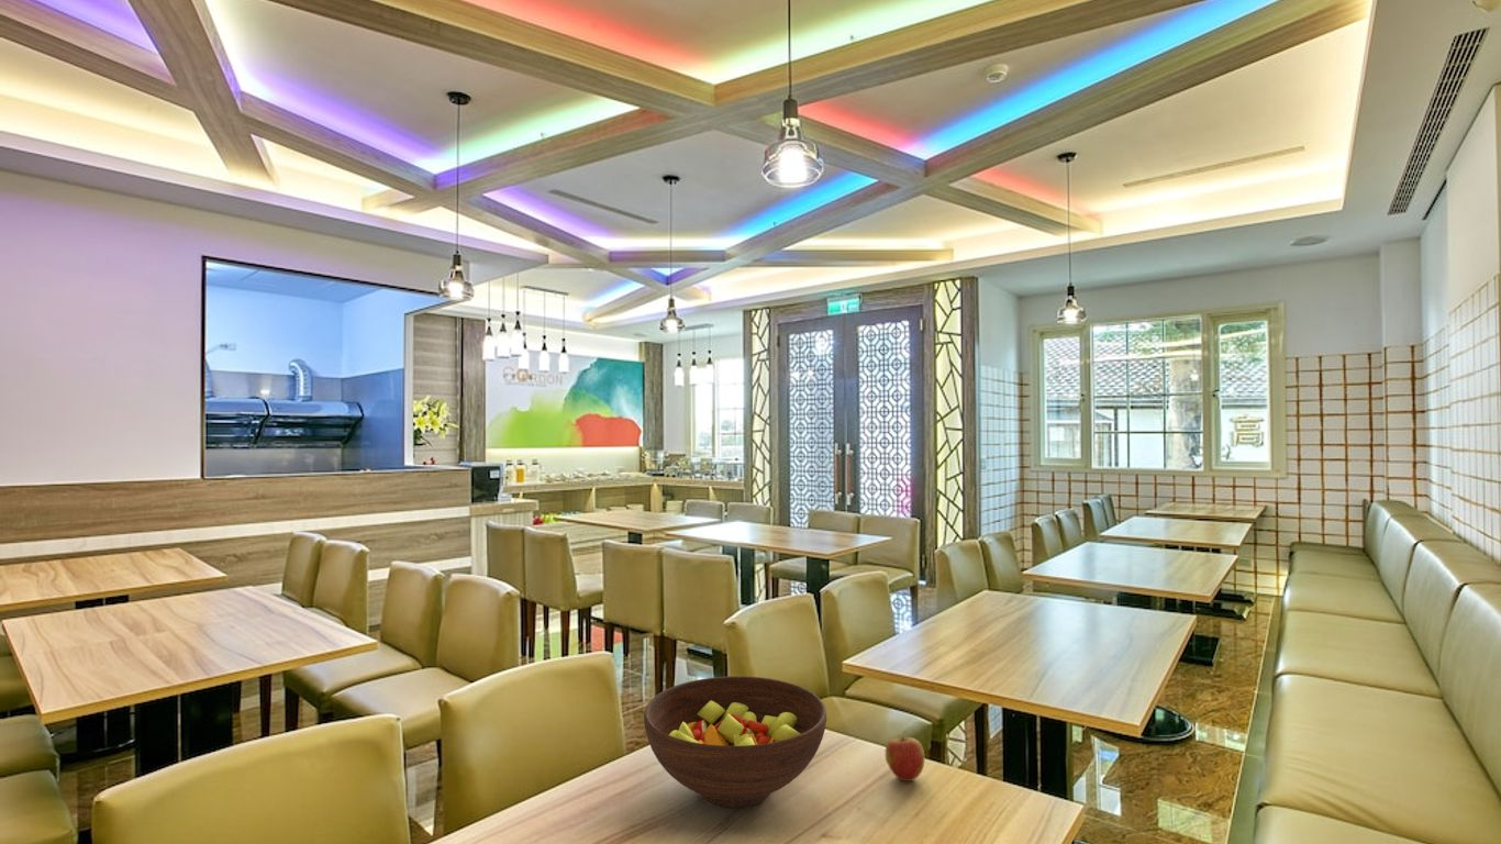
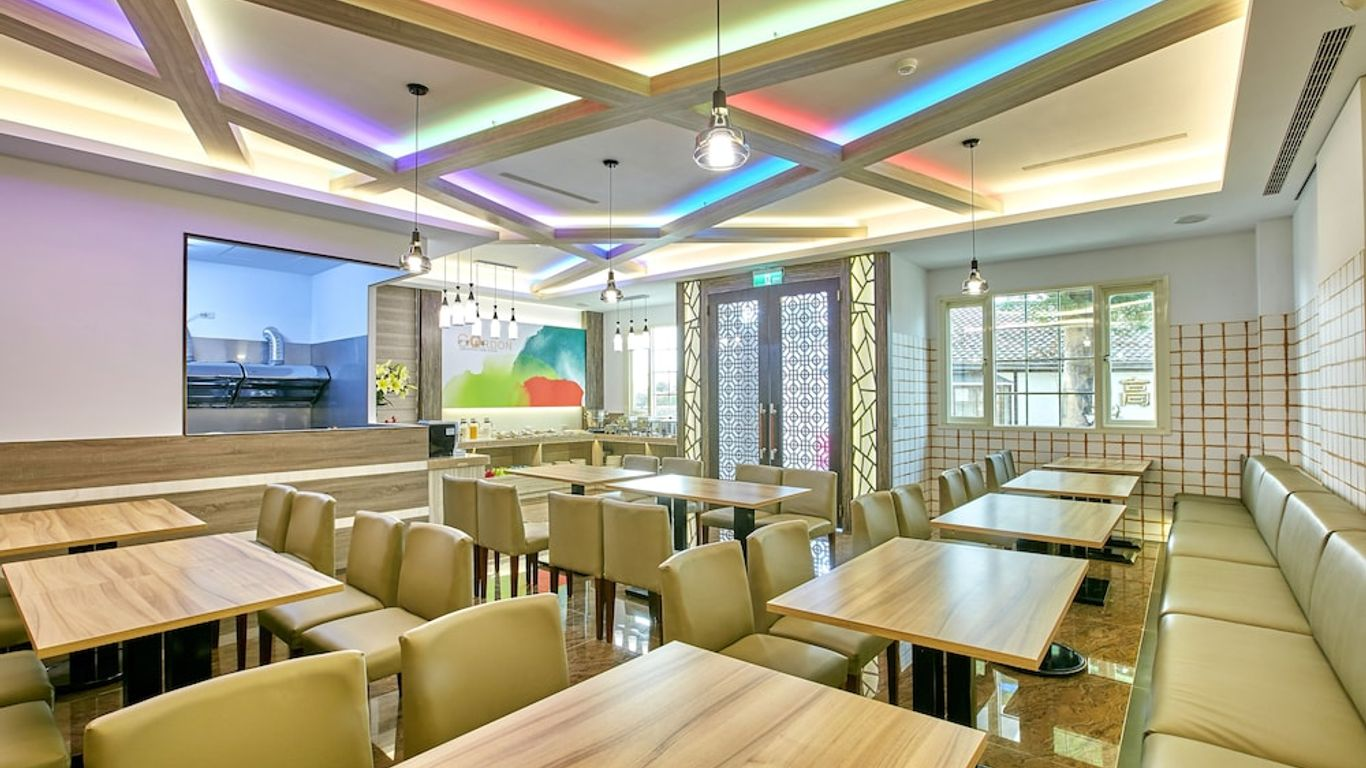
- fruit bowl (735, 748)
- apple (904, 756)
